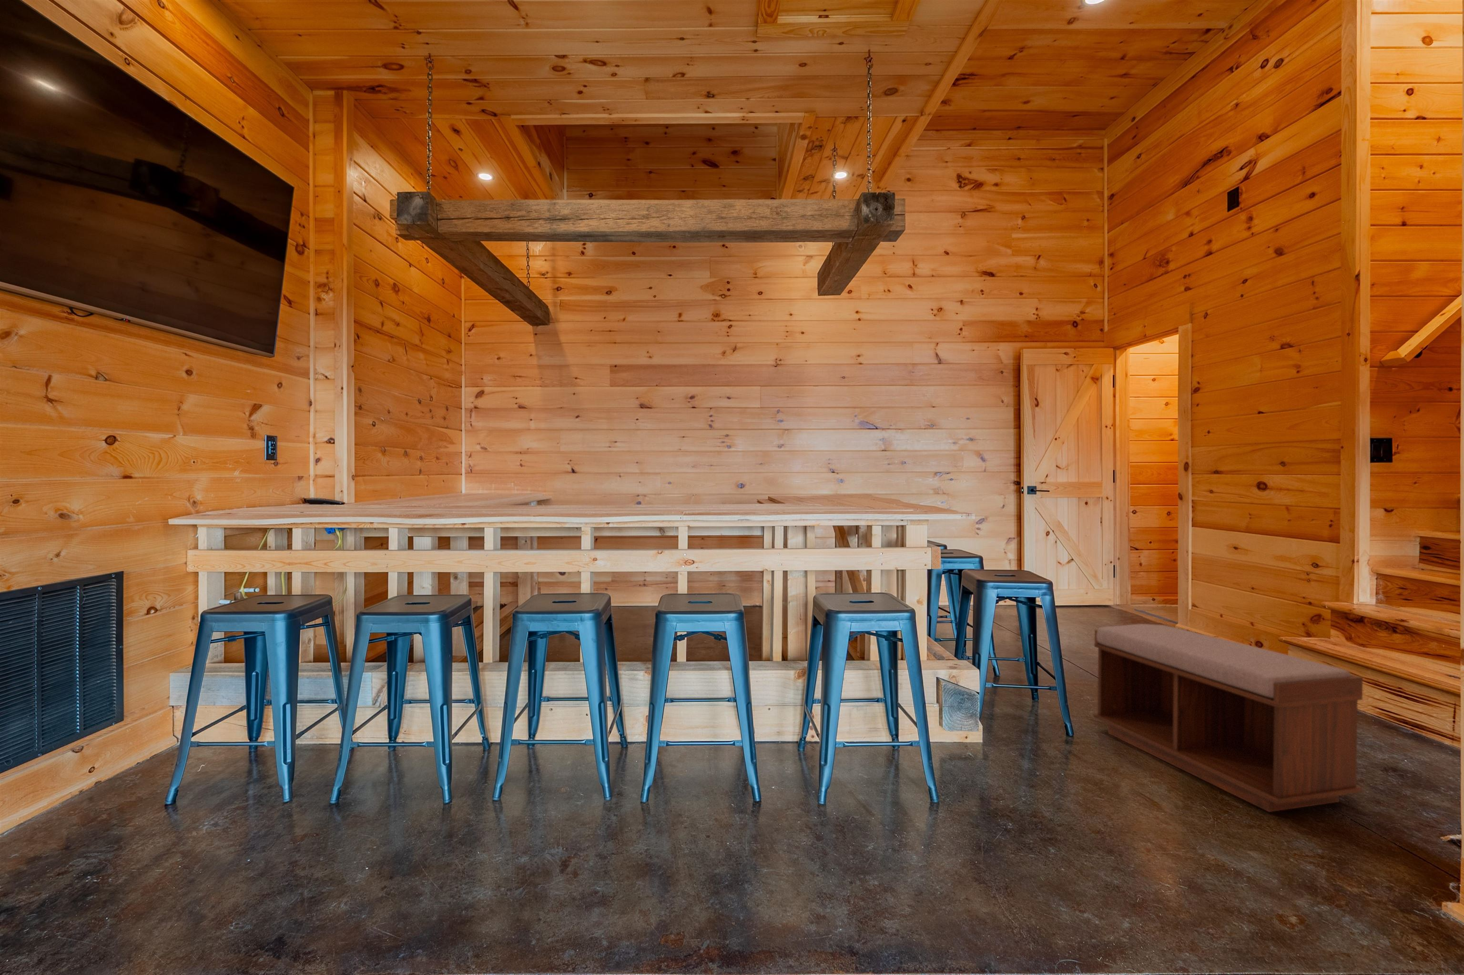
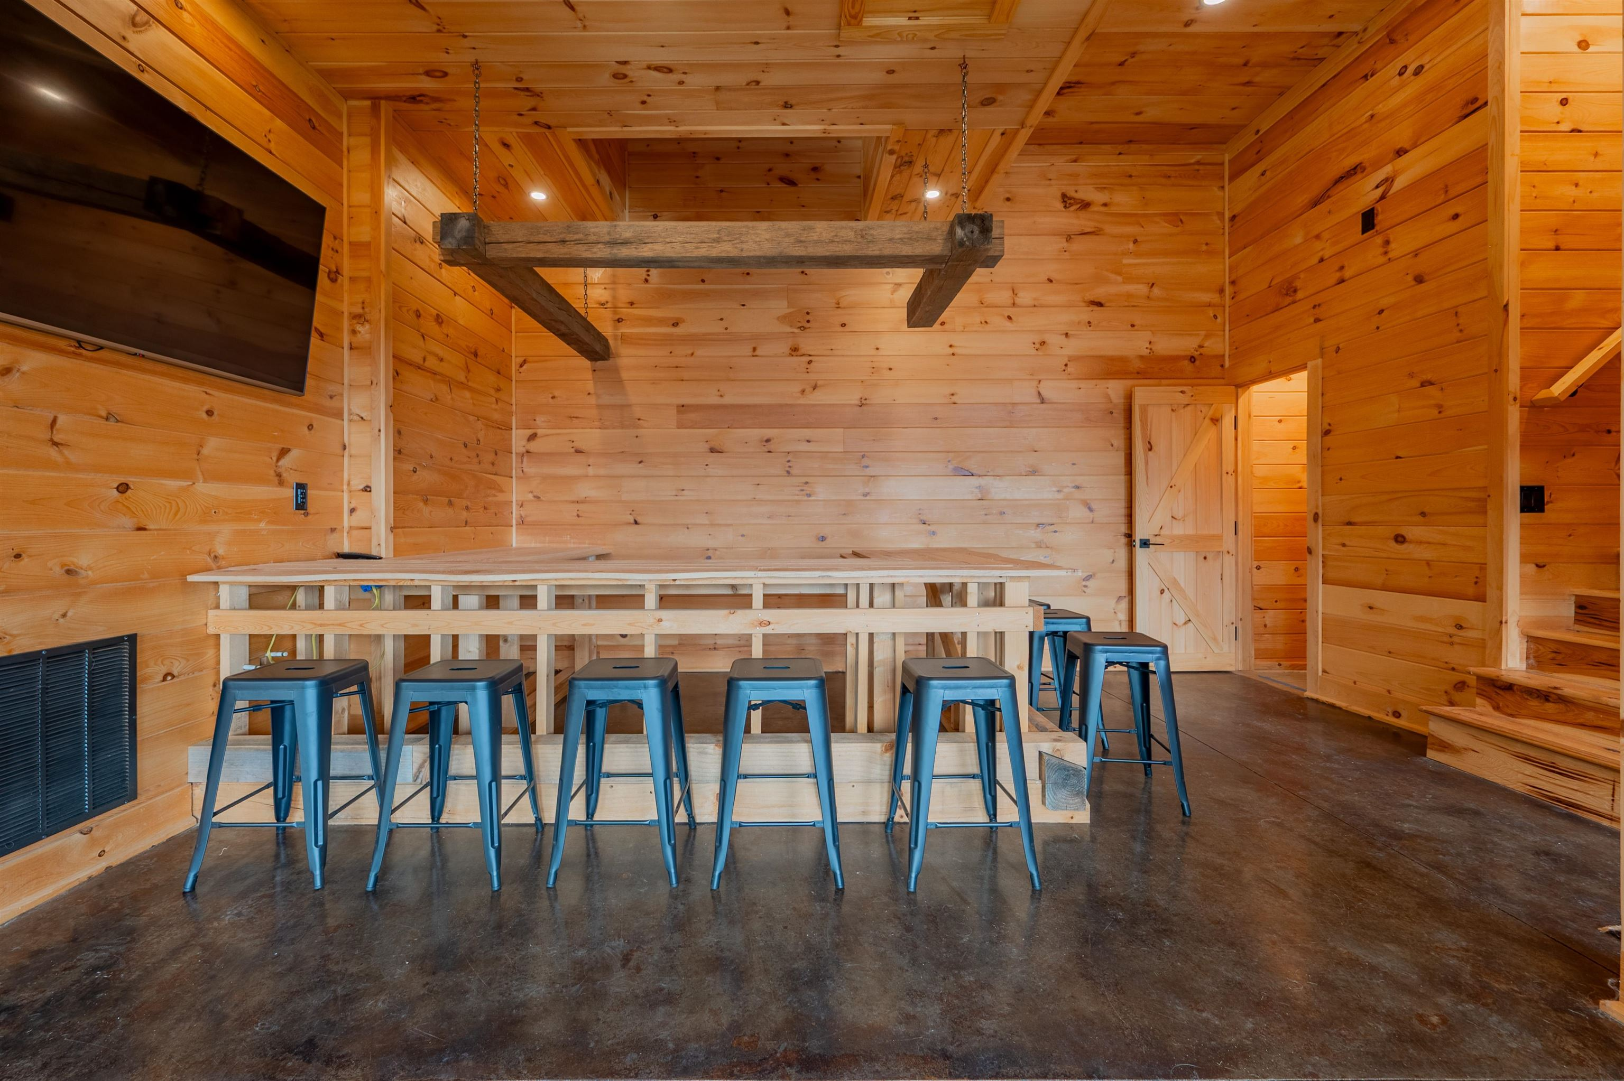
- bench (1208, 703)
